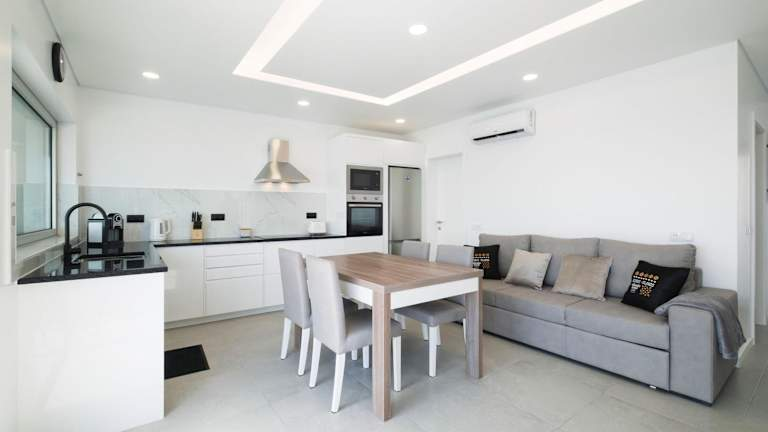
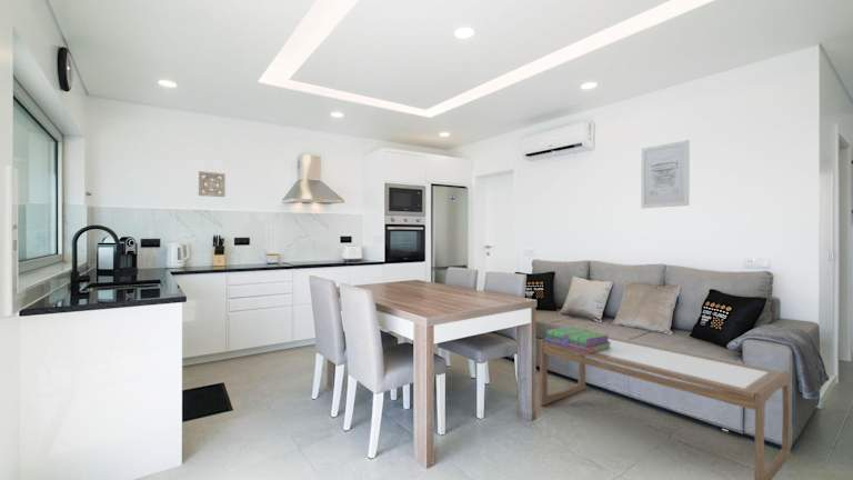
+ coffee table (650, 381)
+ stack of books (576, 337)
+ wall art (664, 176)
+ wall ornament (211, 183)
